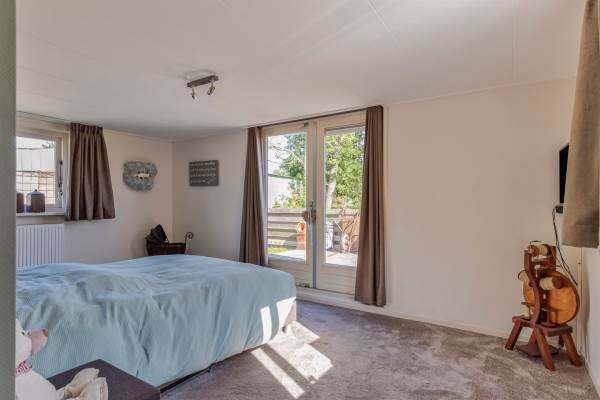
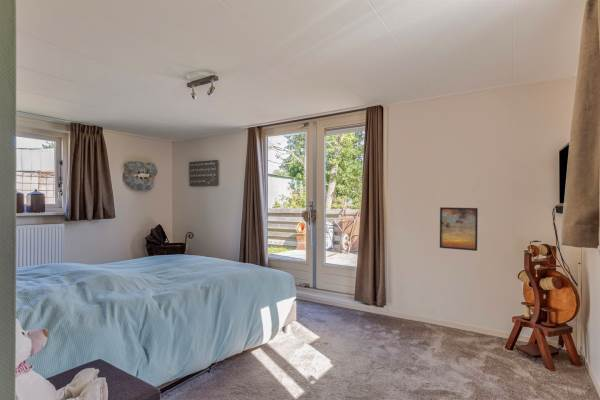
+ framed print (458, 228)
